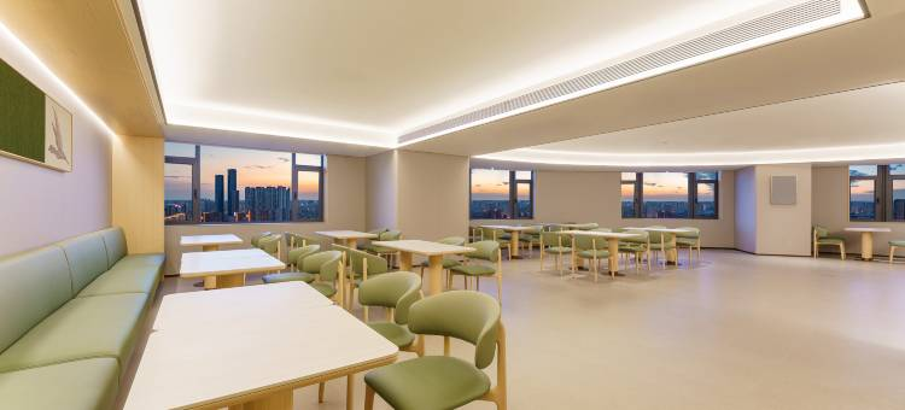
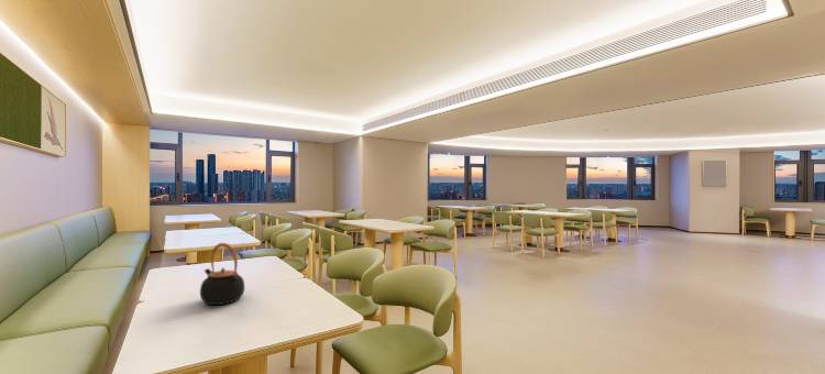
+ teapot (220, 271)
